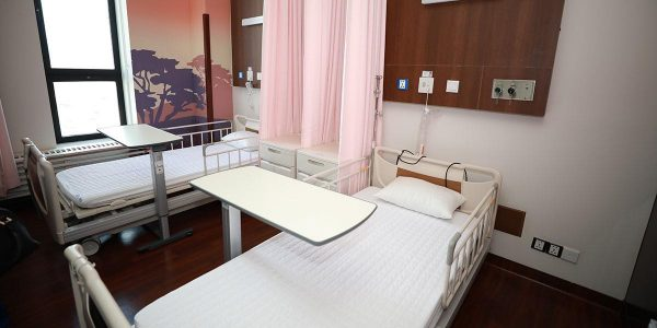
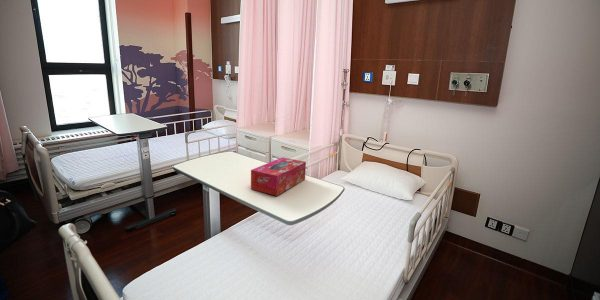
+ tissue box (279, 174)
